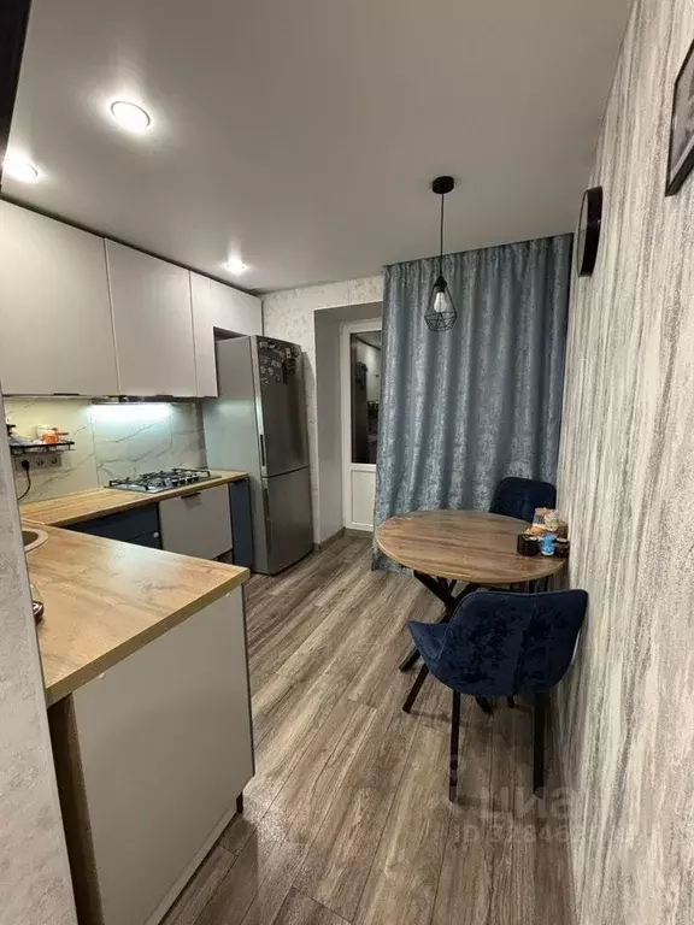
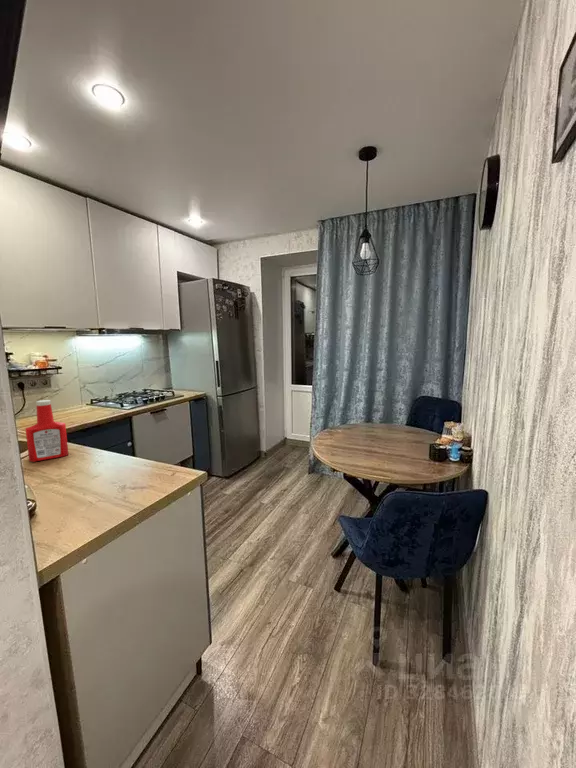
+ soap bottle (46, 429)
